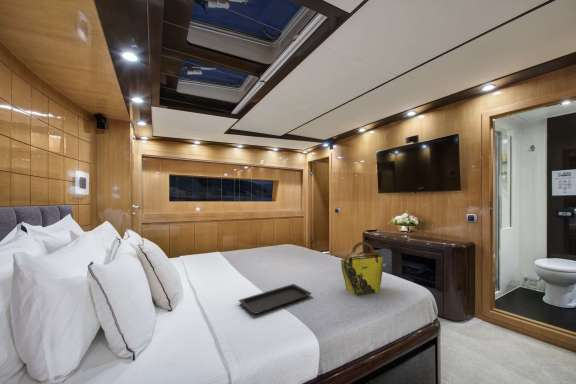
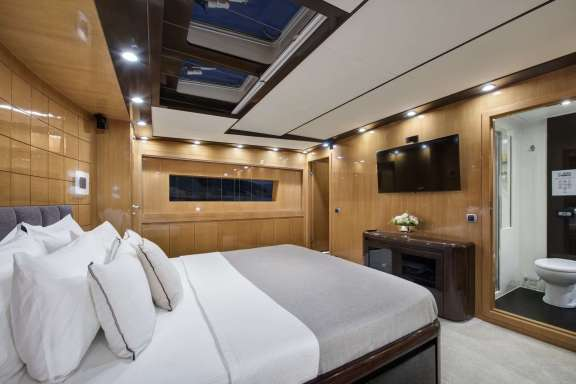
- tote bag (362, 266)
- serving tray (276, 298)
